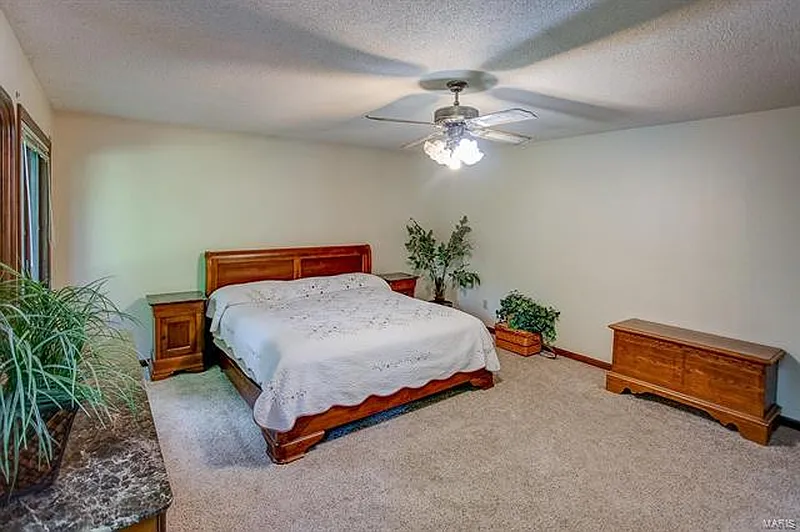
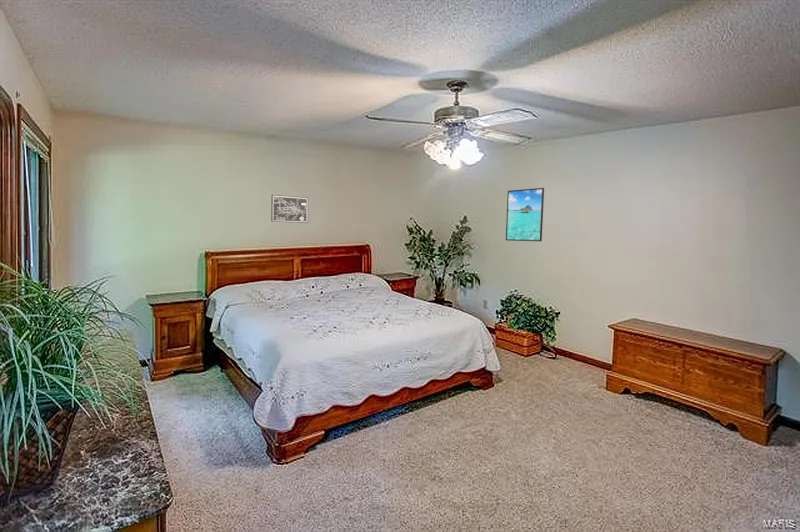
+ wall art (290, 209)
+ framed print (524, 215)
